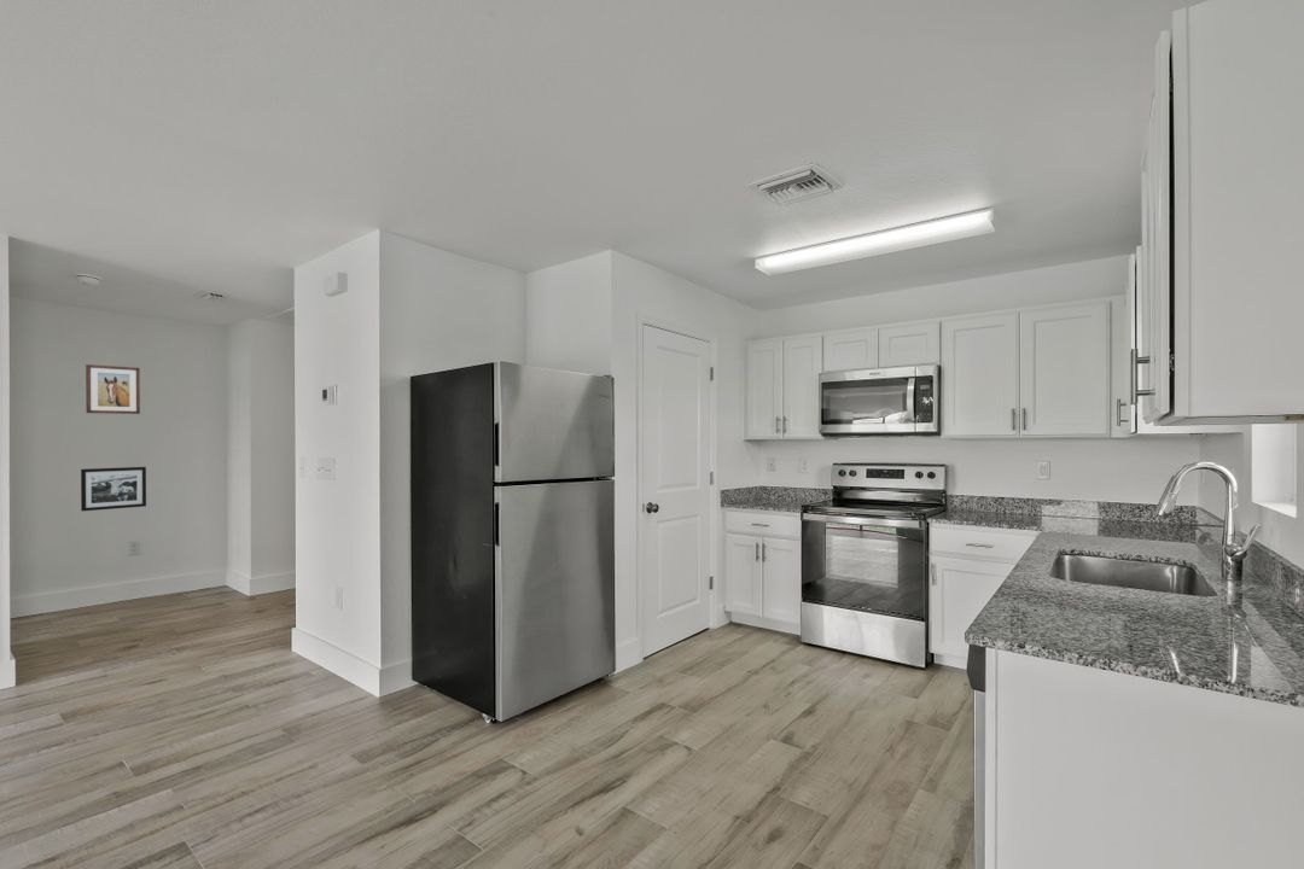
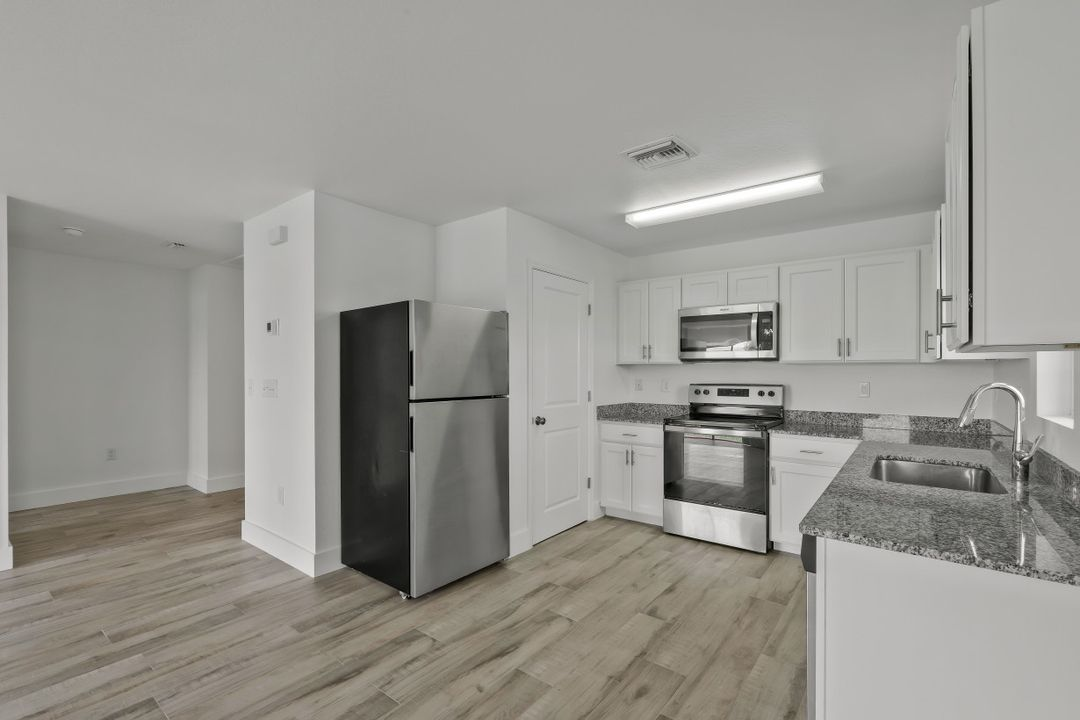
- picture frame (113, 488)
- wall art (113, 390)
